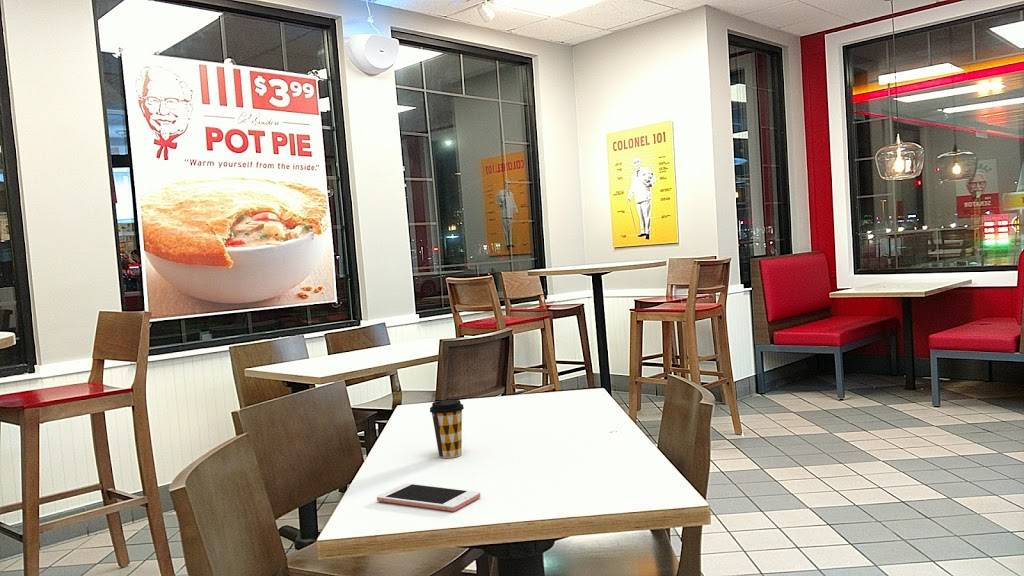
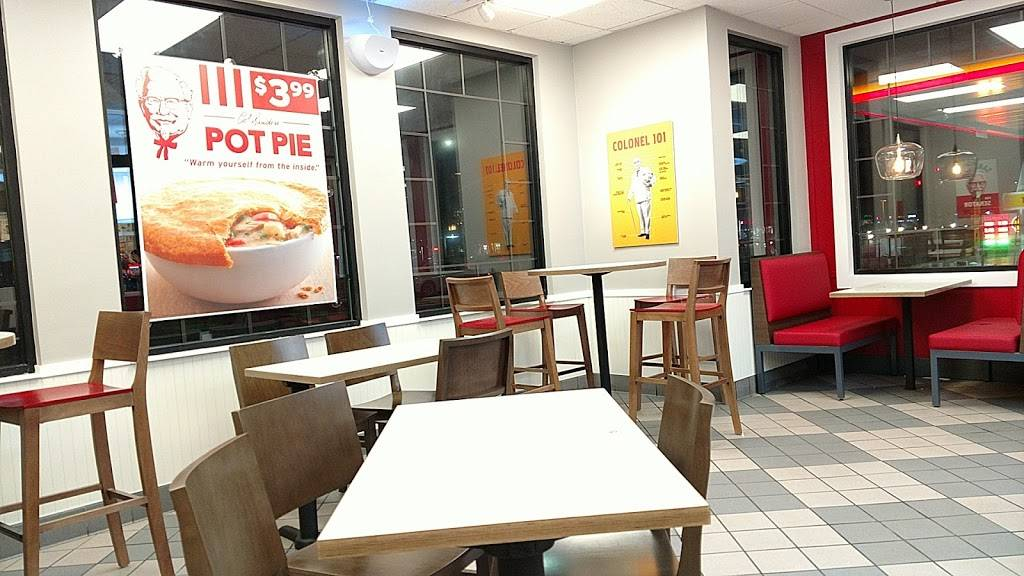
- cell phone (428, 496)
- coffee cup (448, 428)
